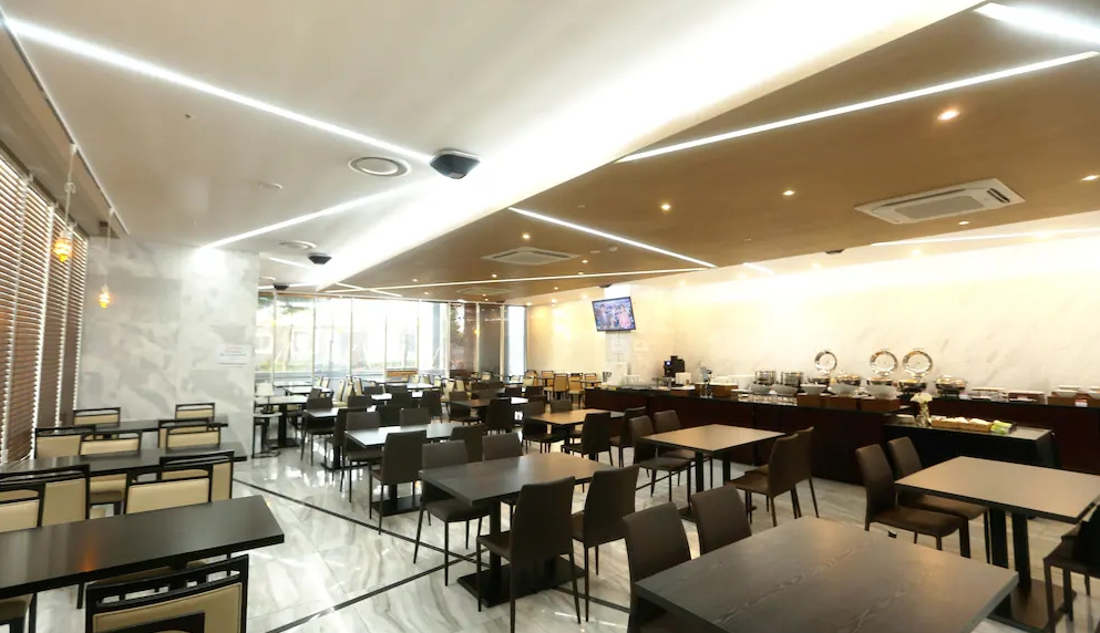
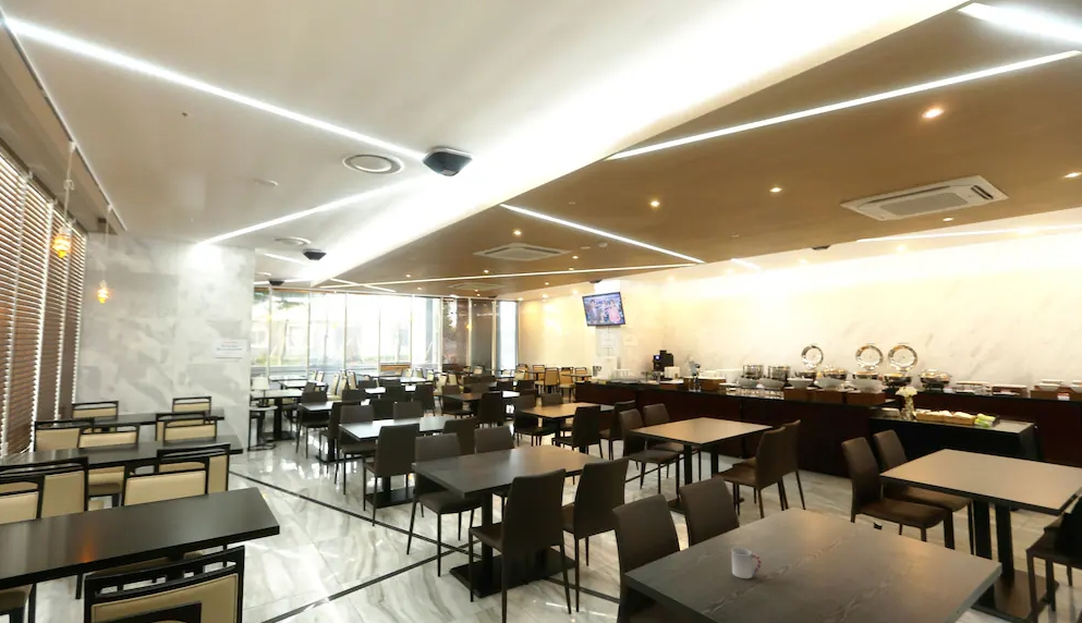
+ cup (746, 563)
